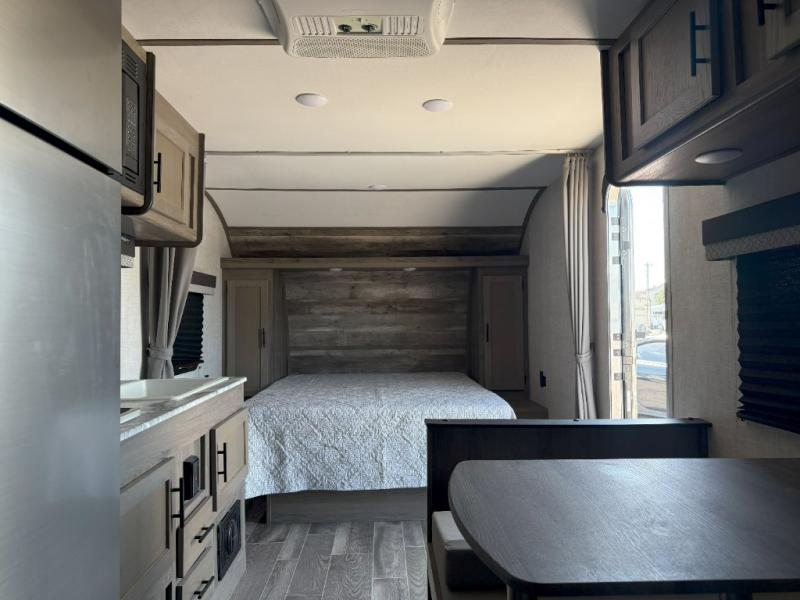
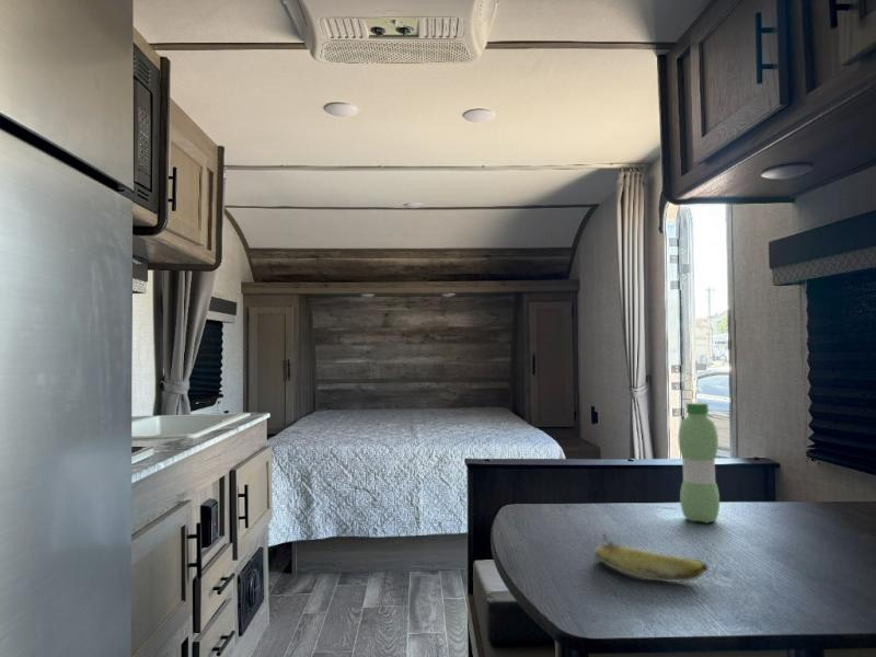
+ fruit (636, 555)
+ water bottle (699, 461)
